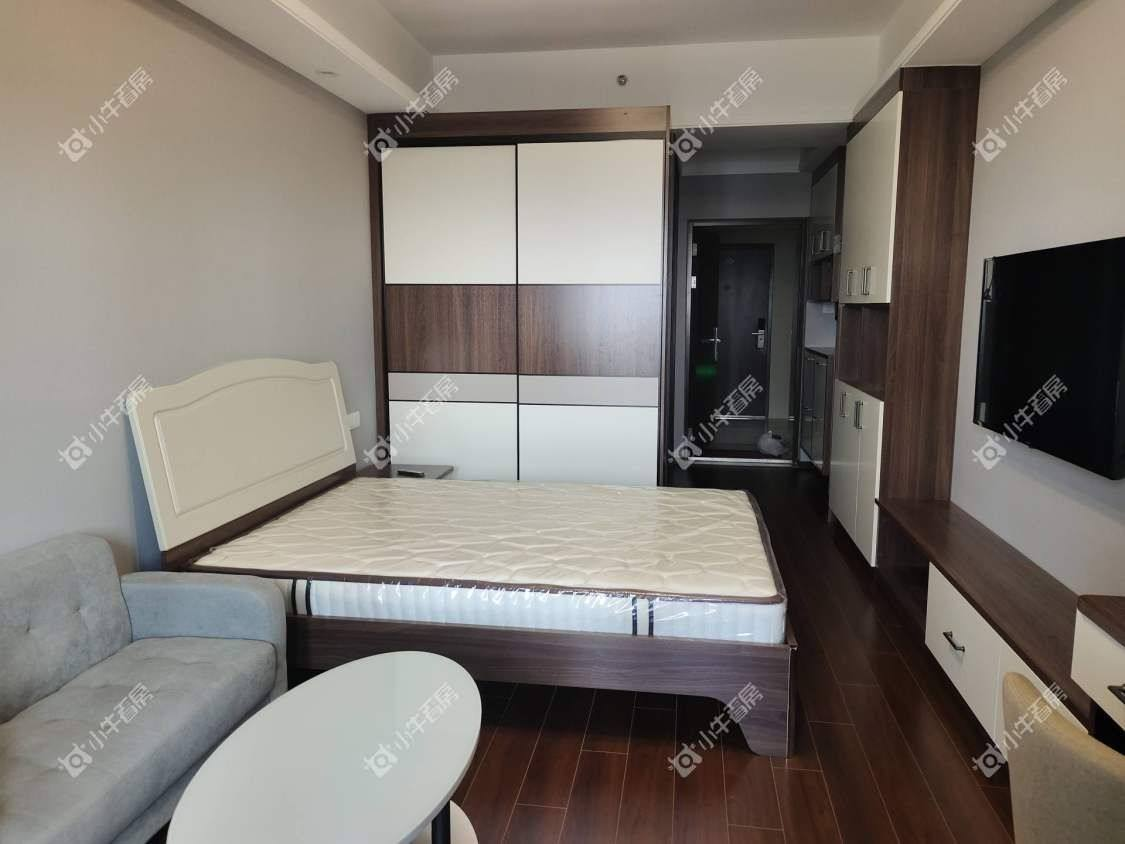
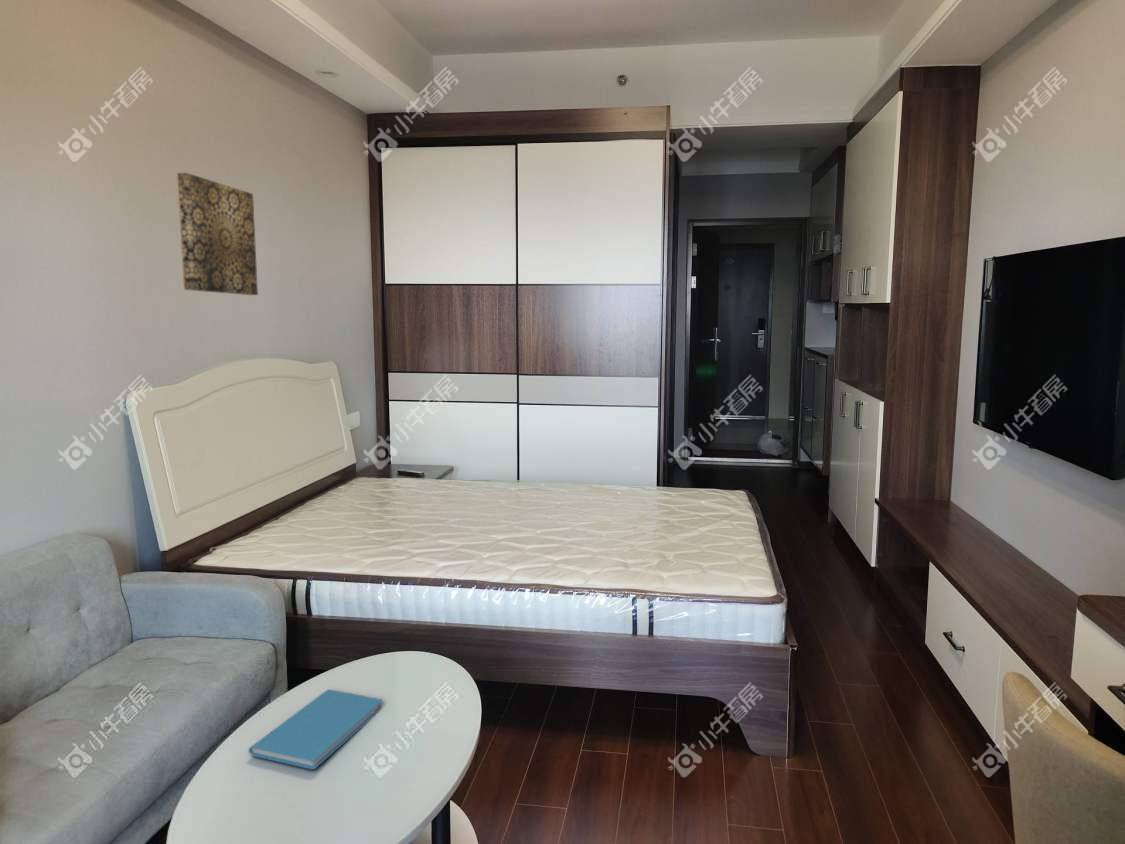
+ wall art (220, 238)
+ book (320, 725)
